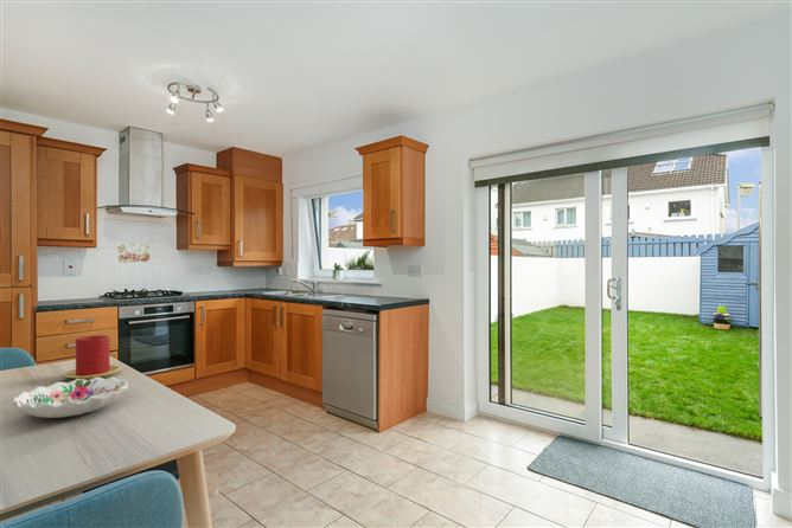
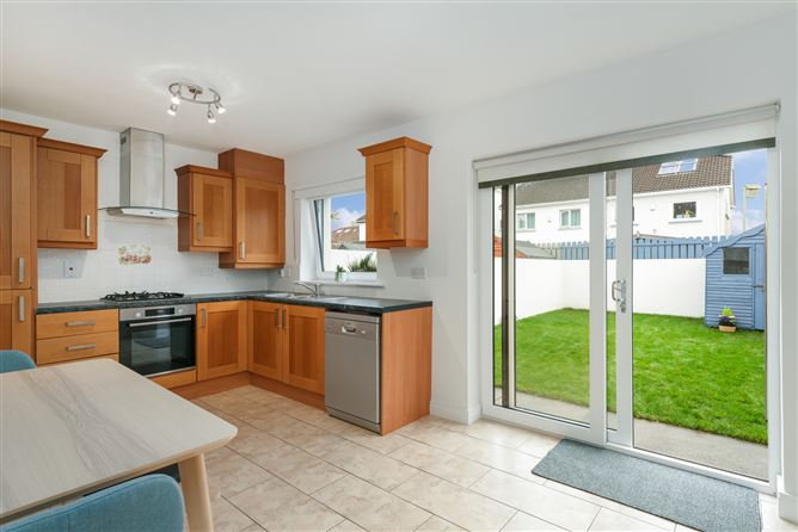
- decorative bowl (74, 399)
- candle (92, 356)
